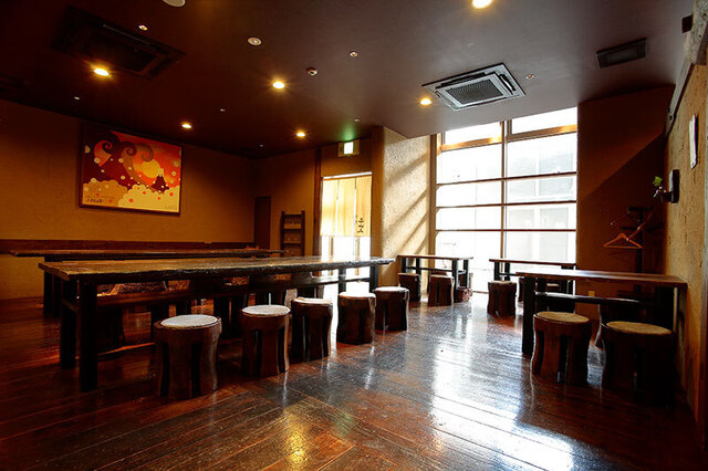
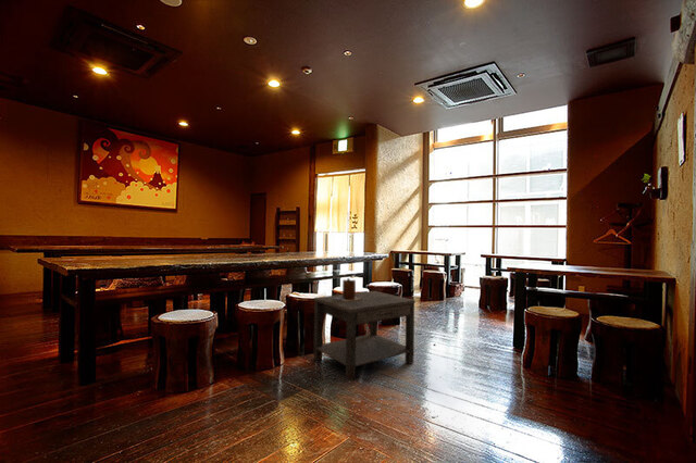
+ ceramic jug (347, 288)
+ side table (365, 335)
